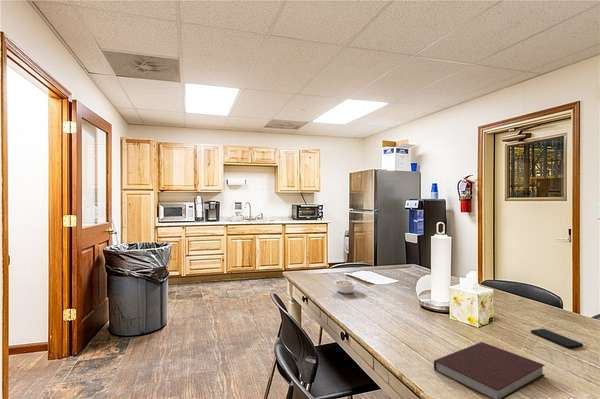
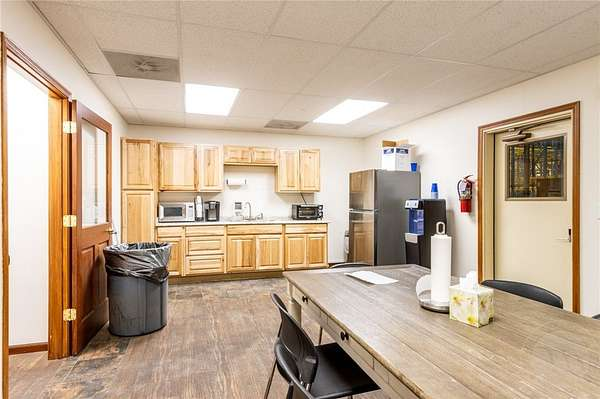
- legume (344, 285)
- smartphone (555, 337)
- notebook (488, 367)
